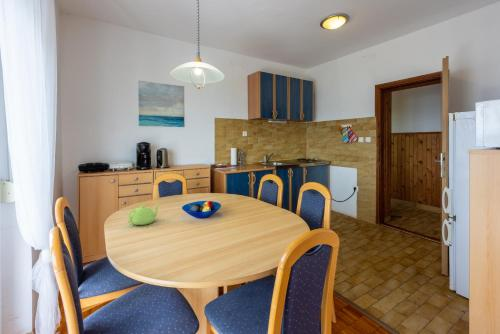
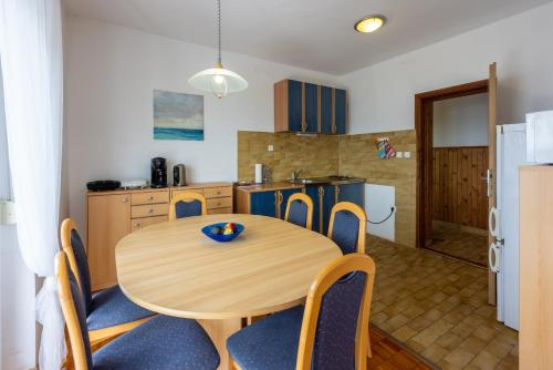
- teapot (144, 213)
